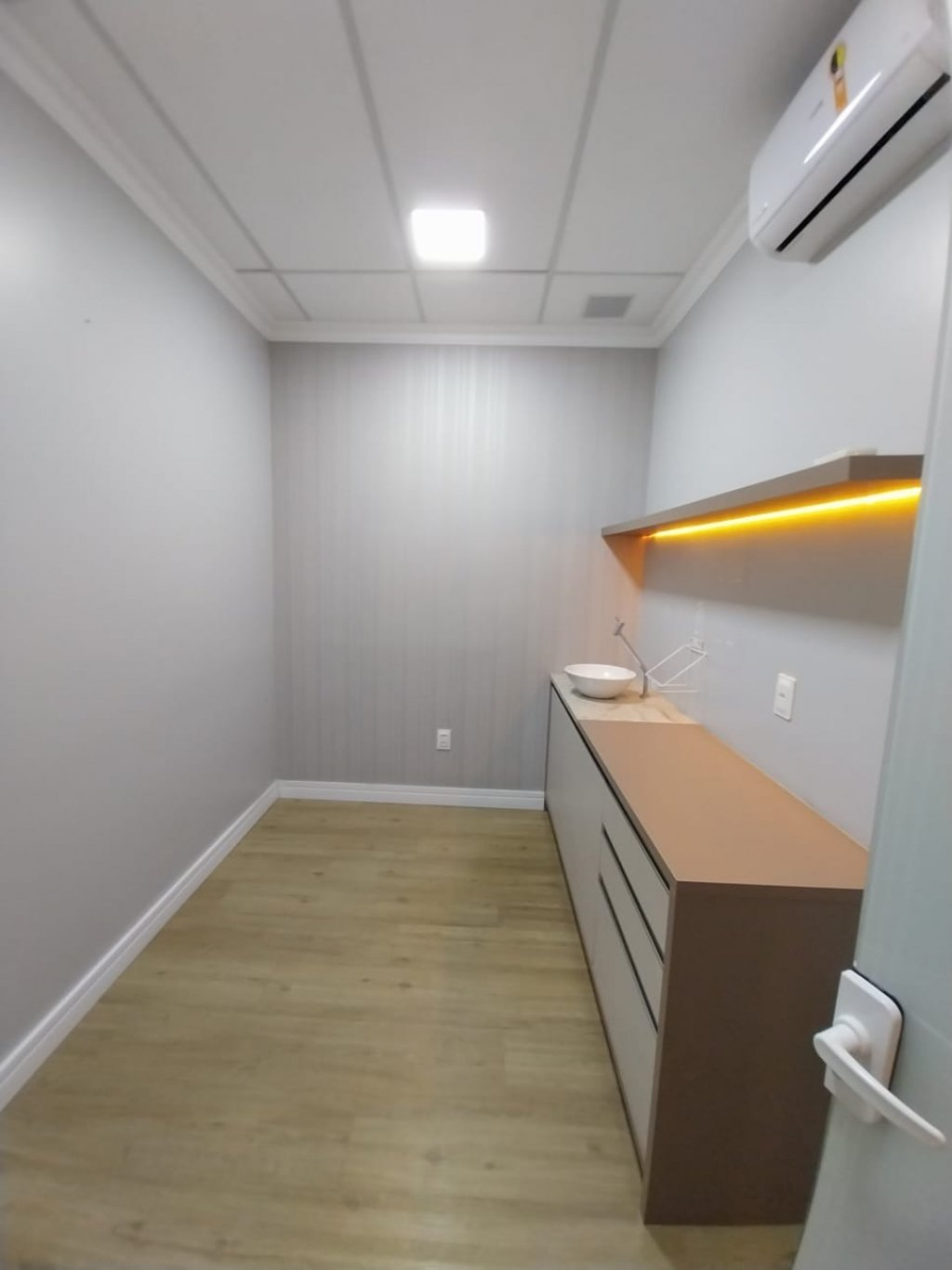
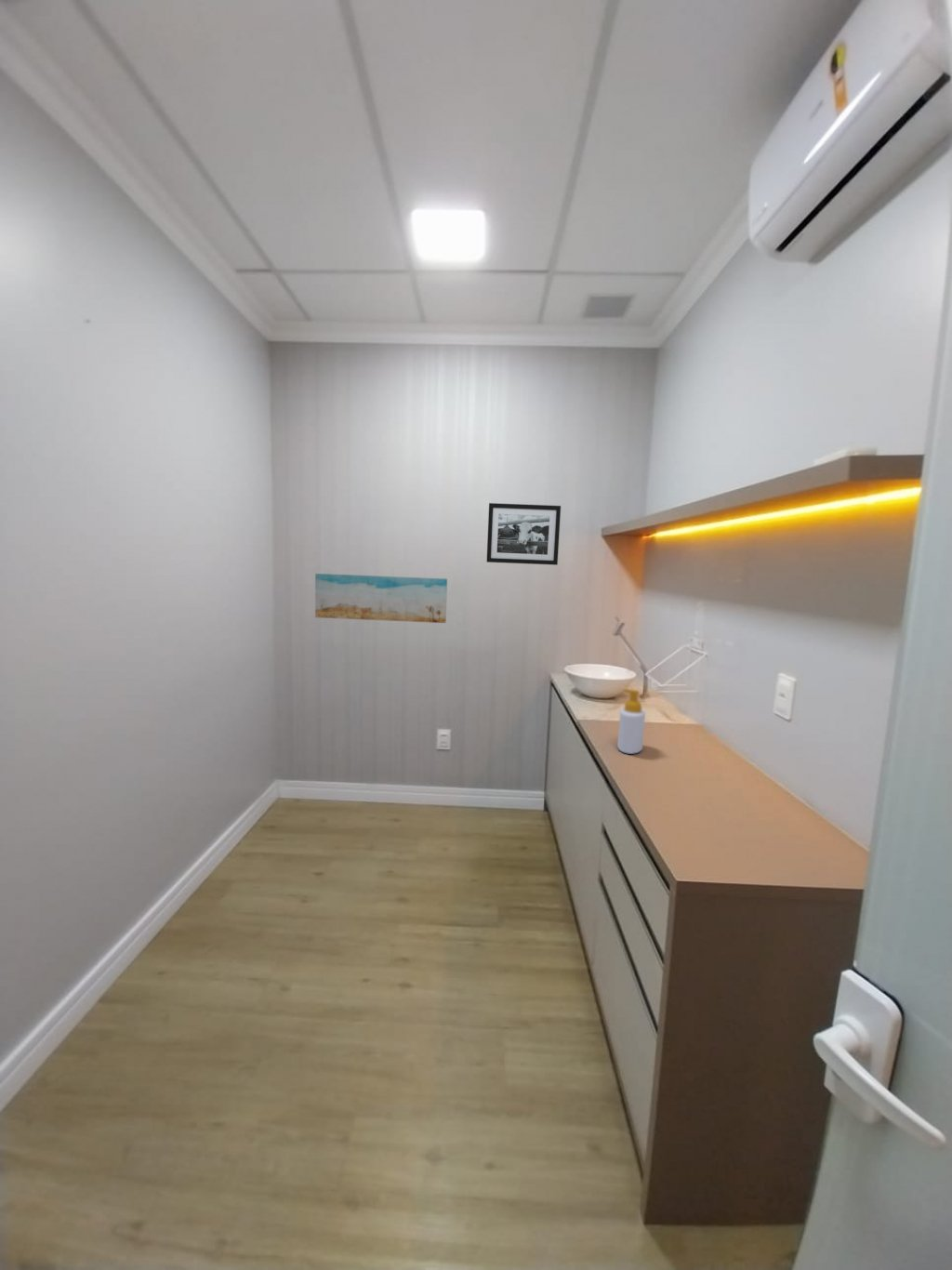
+ wall art (381, 598)
+ soap bottle (631, 720)
+ picture frame (522, 534)
